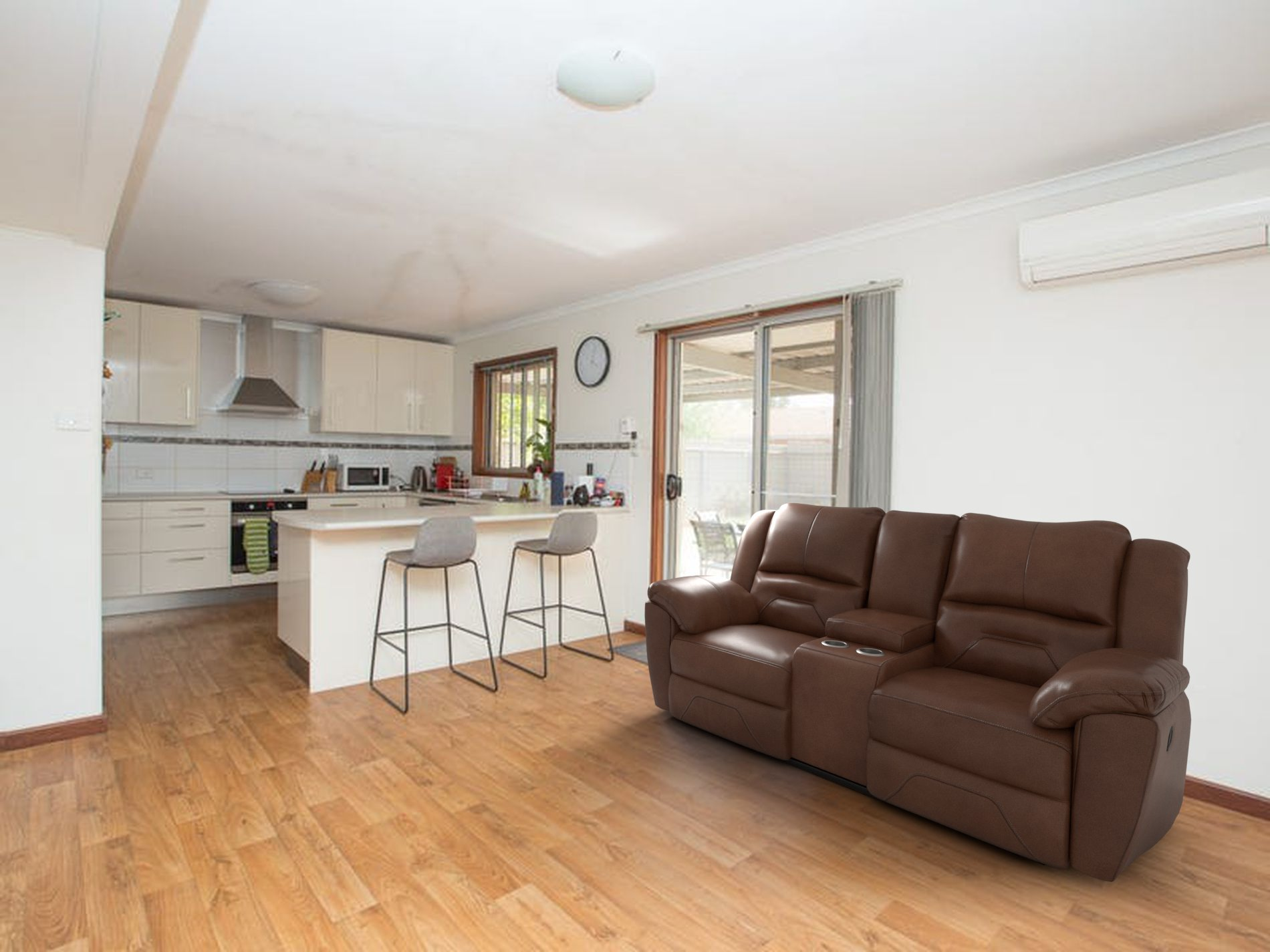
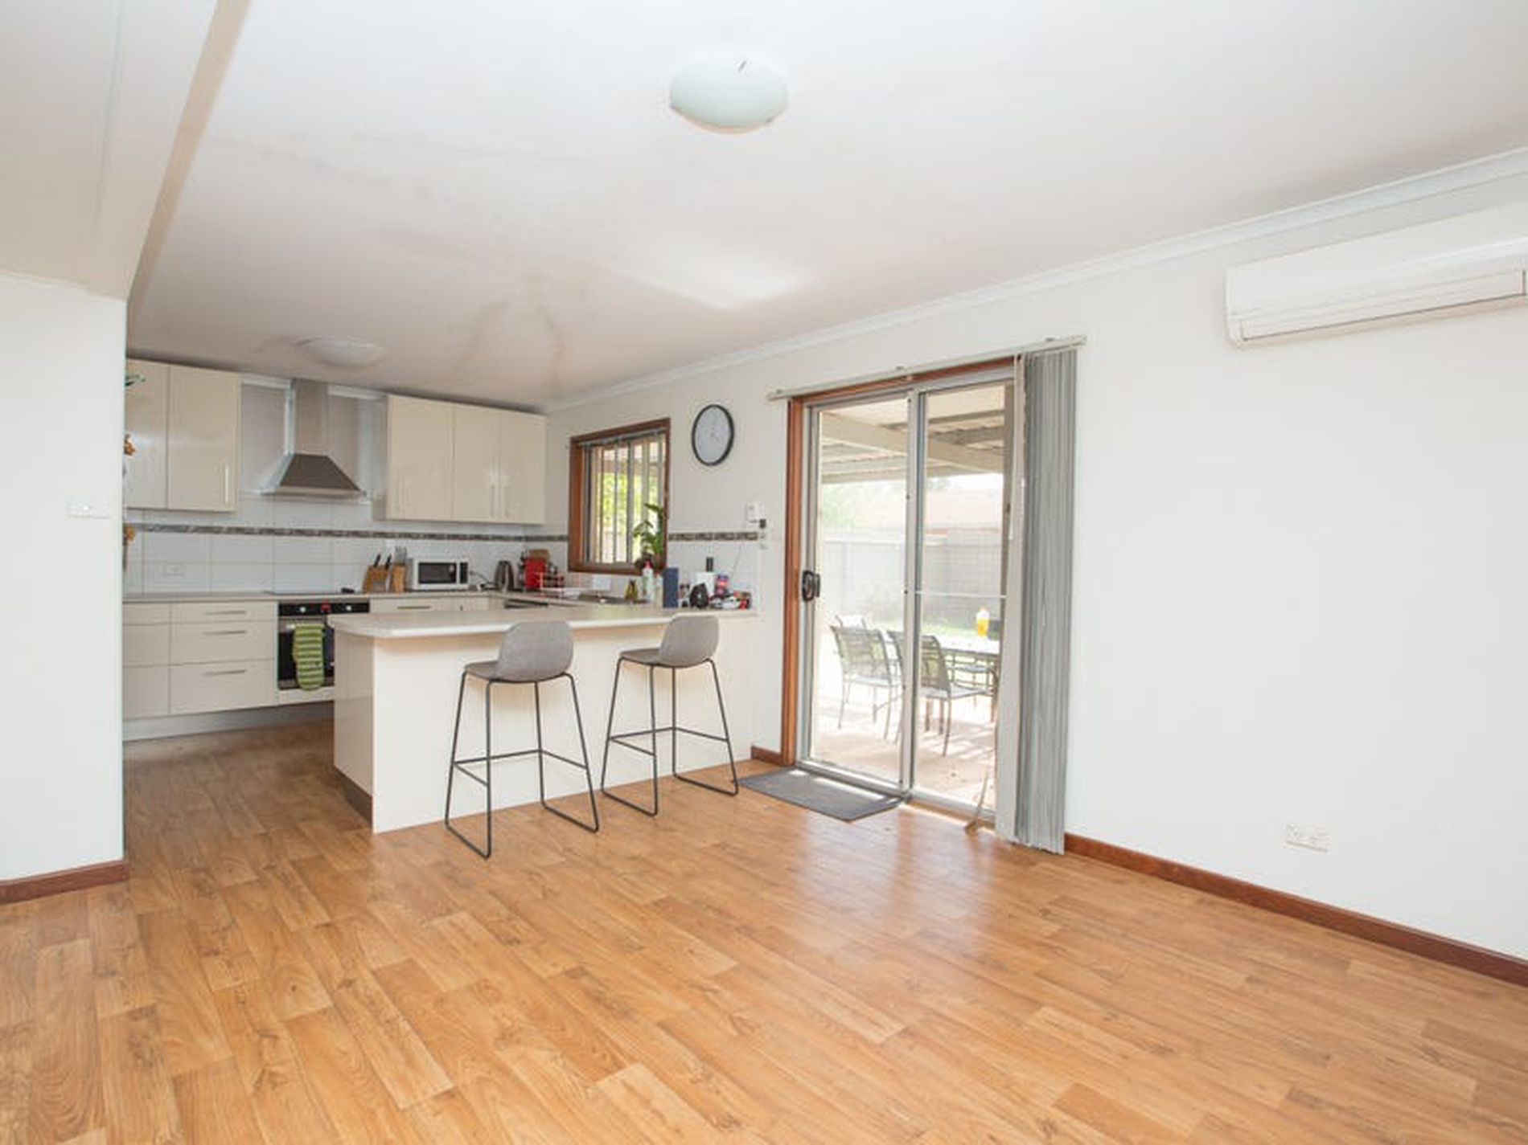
- sofa (881, 631)
